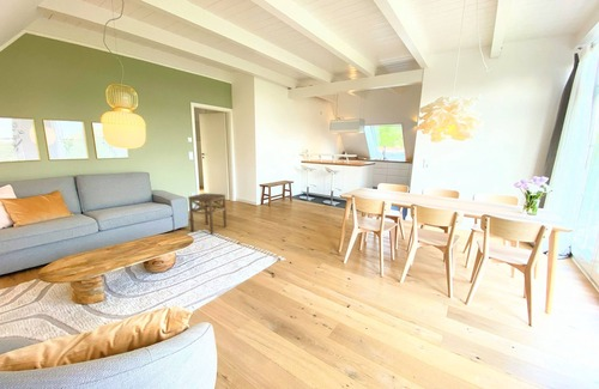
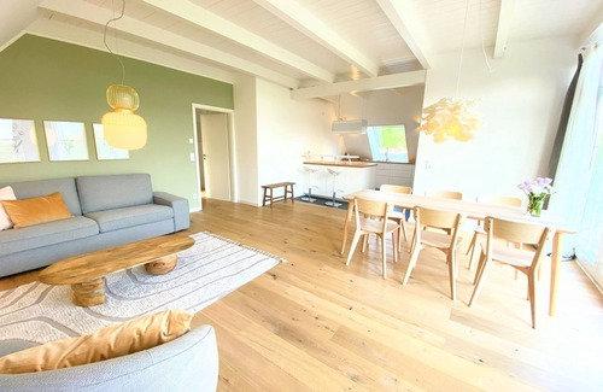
- side table (207, 212)
